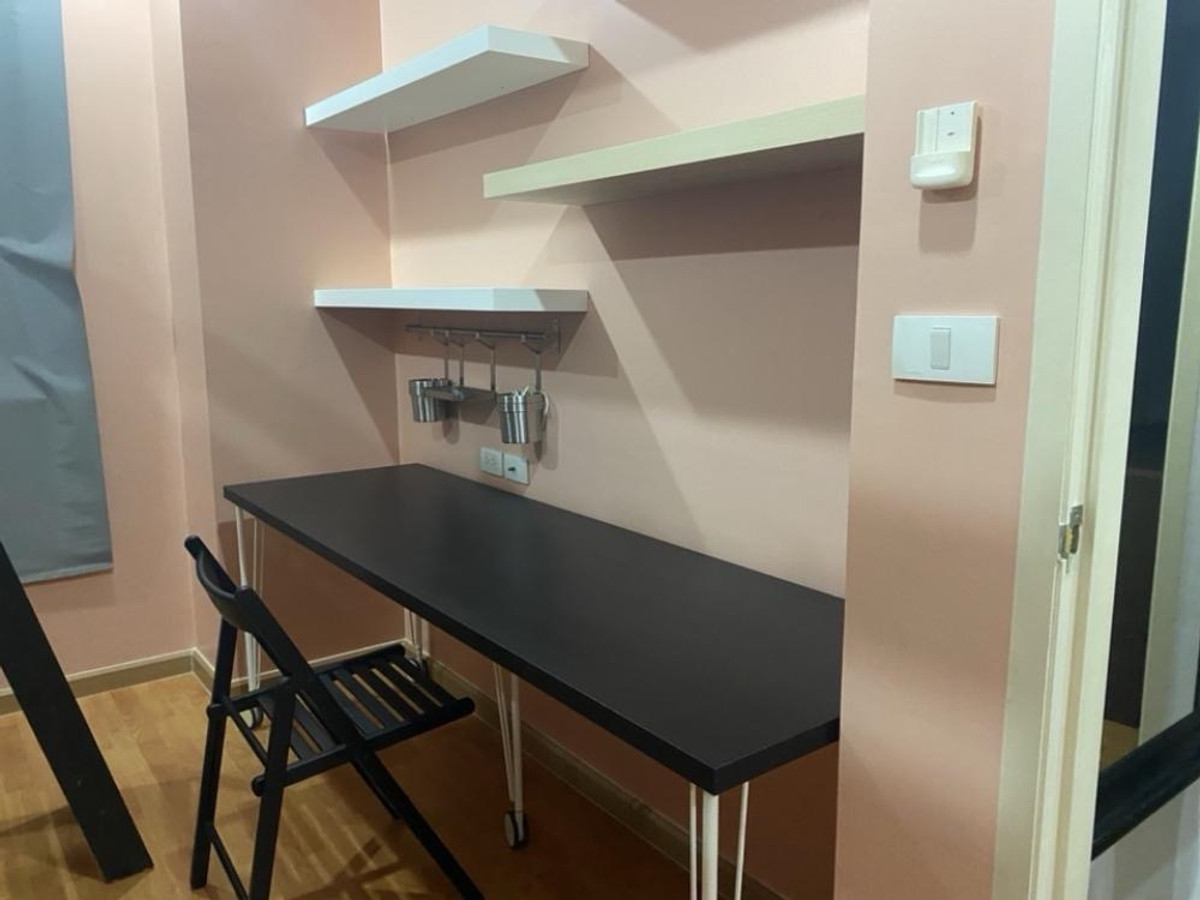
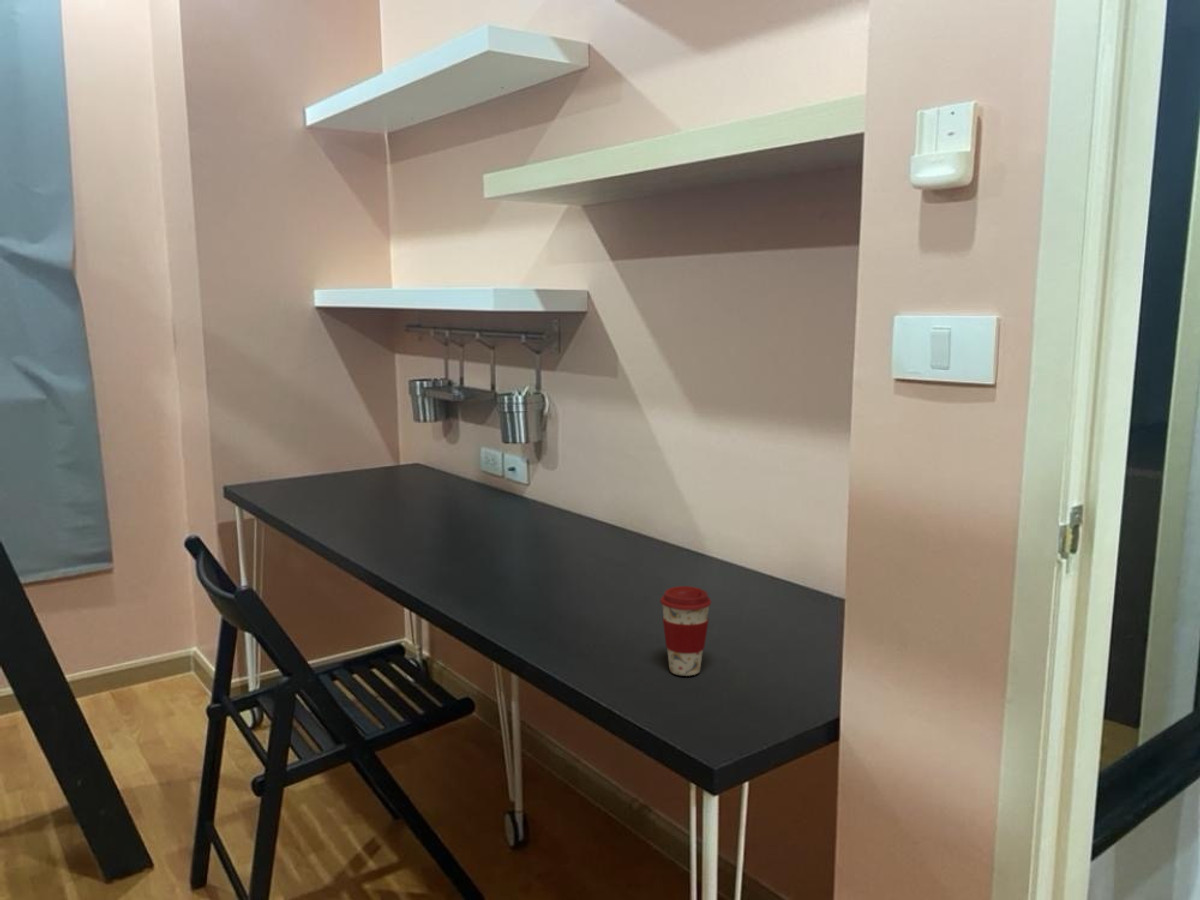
+ coffee cup (685, 631)
